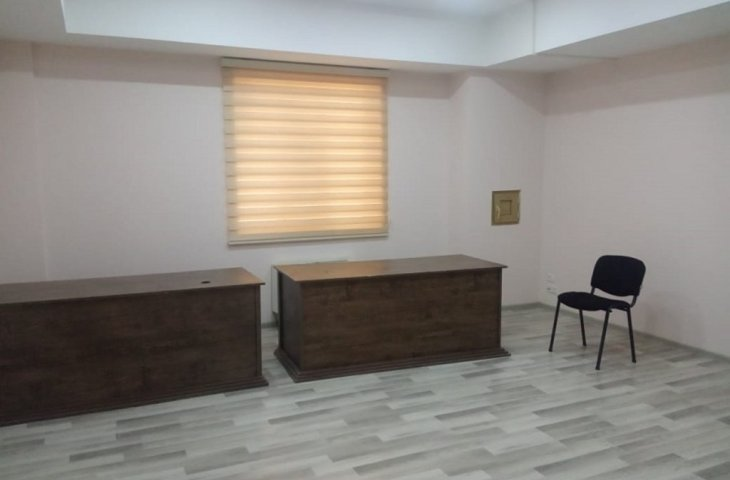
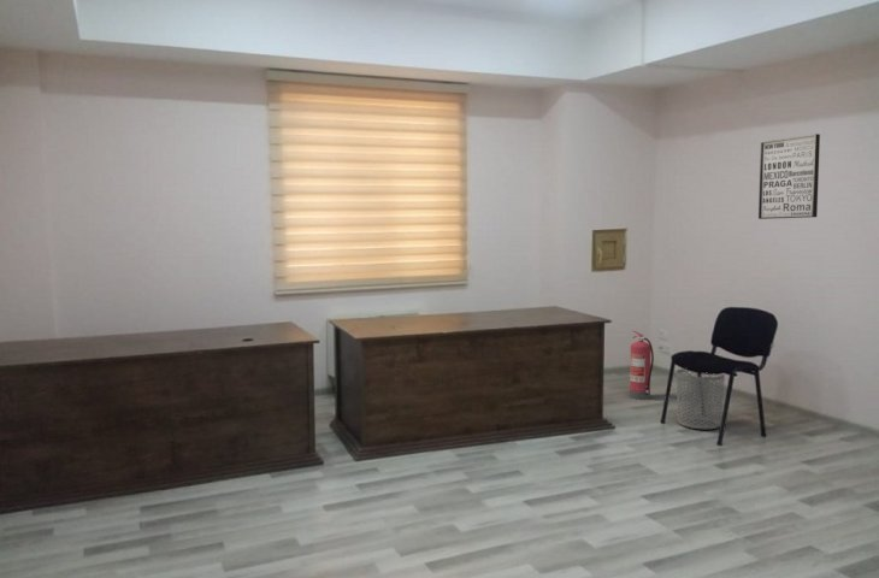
+ wall art (787, 178)
+ waste bin (700, 397)
+ fire extinguisher (642, 365)
